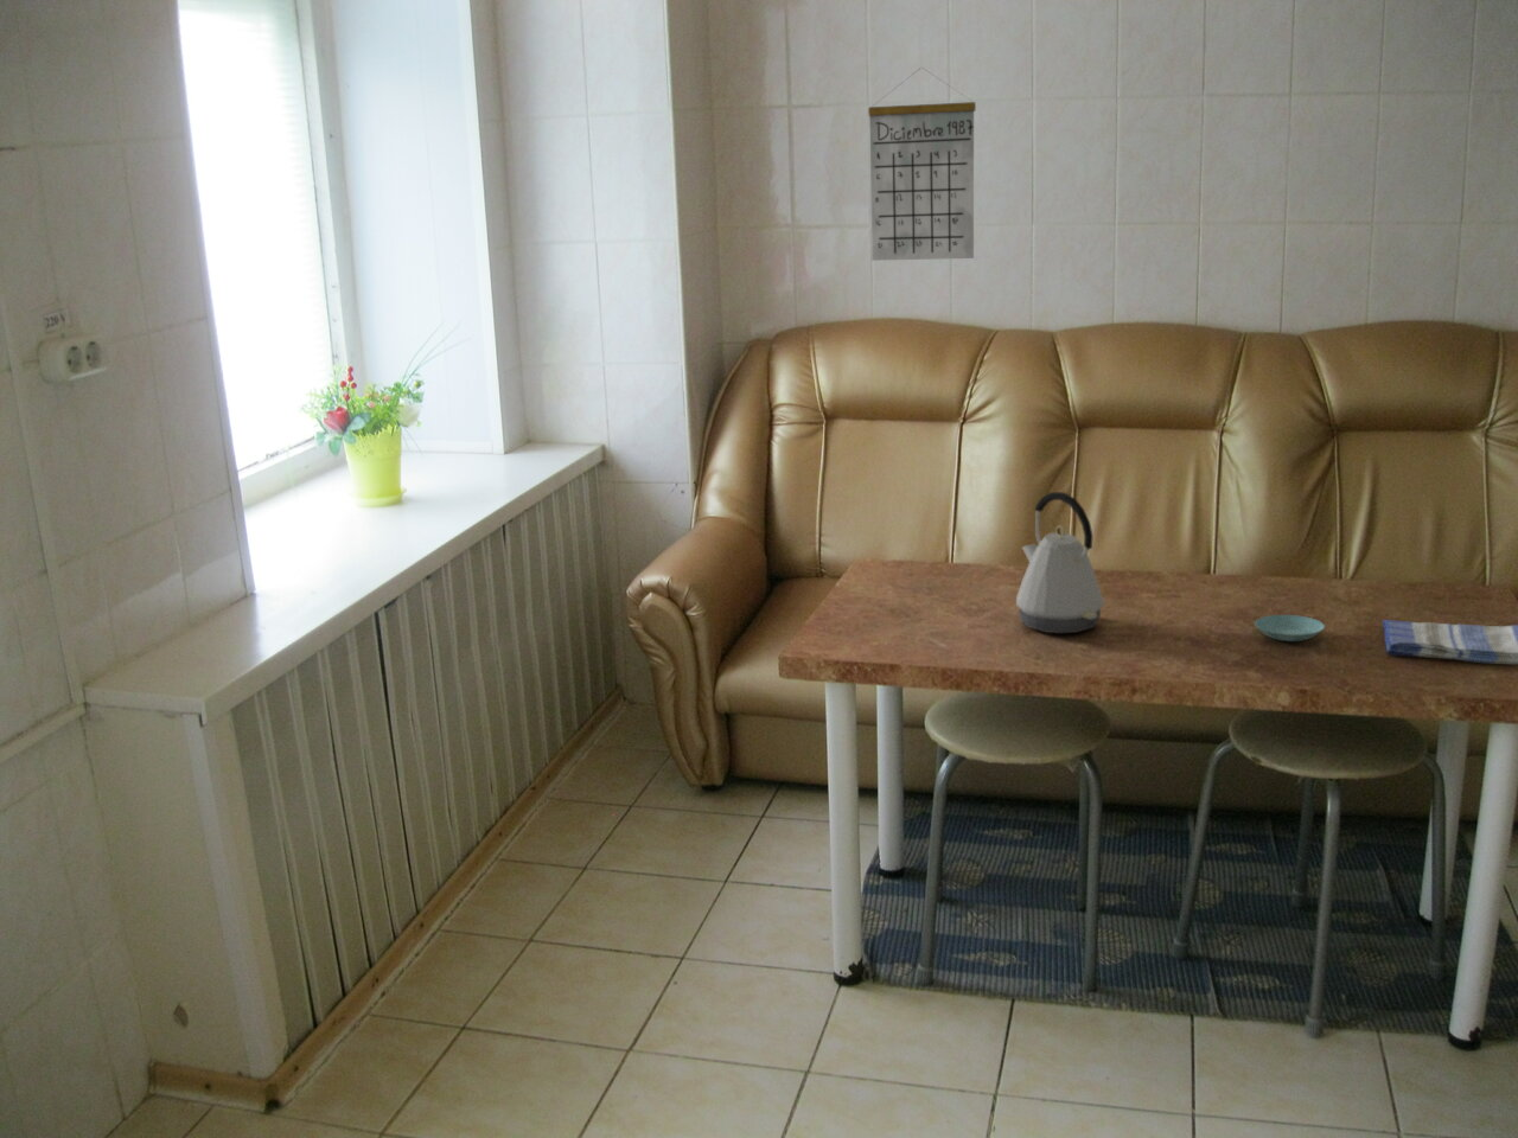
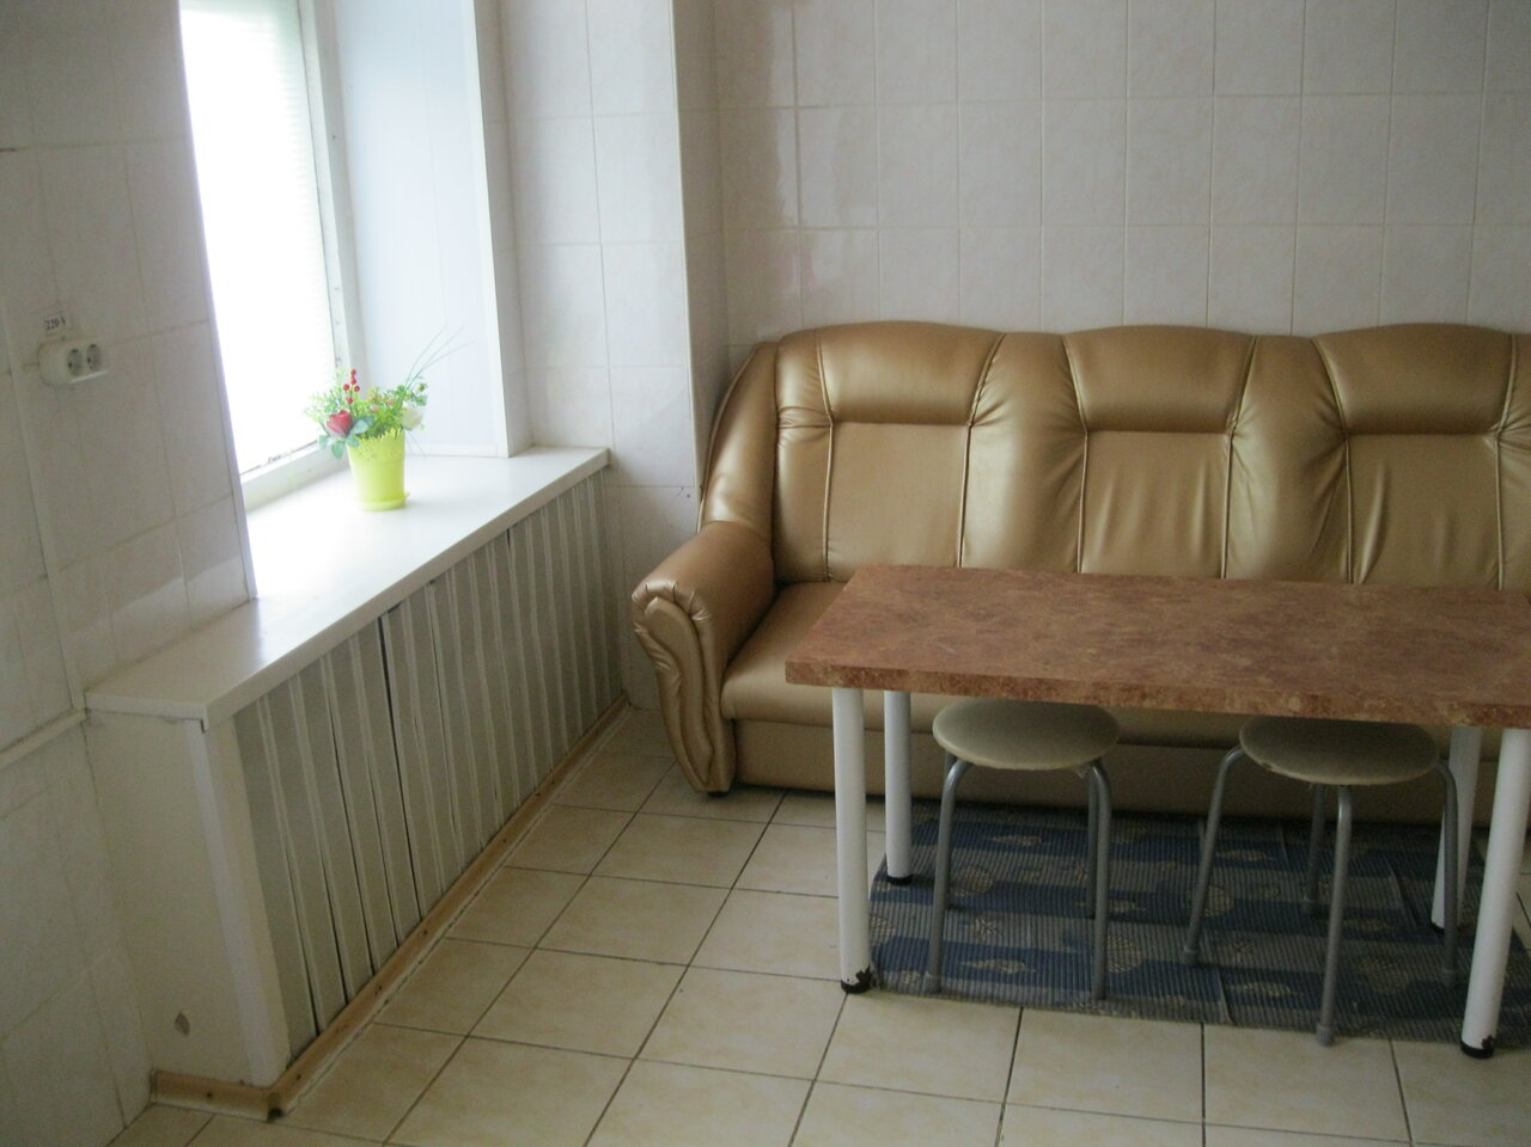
- dish towel (1457, 640)
- saucer (1289, 630)
- calendar (922, 164)
- kettle (1058, 558)
